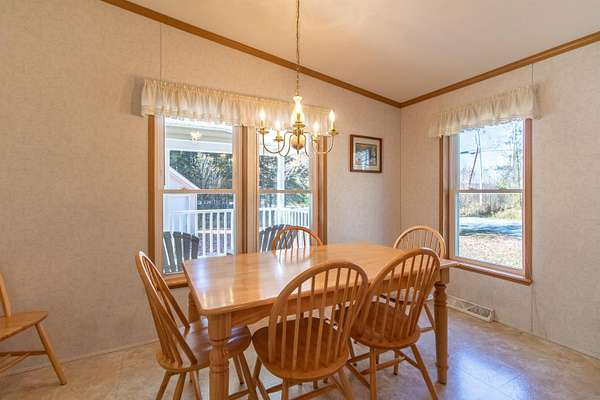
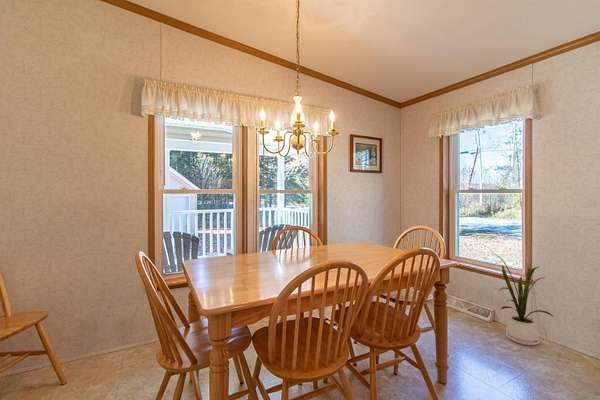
+ house plant (518, 297)
